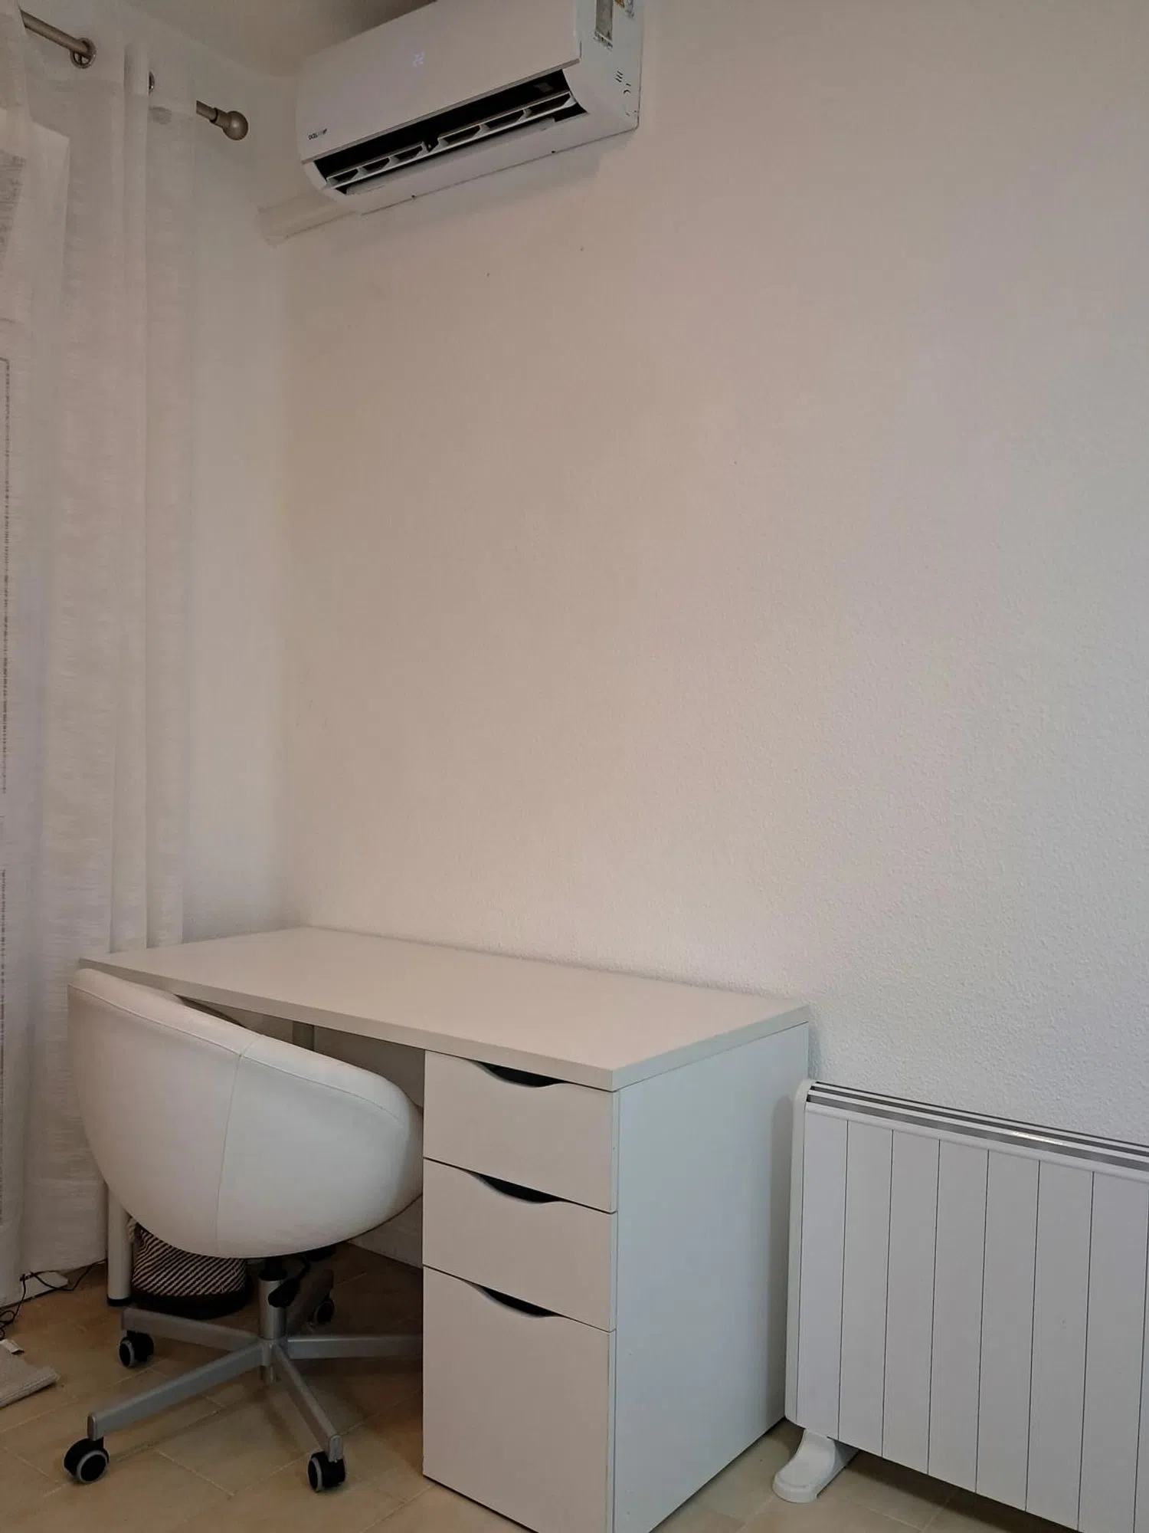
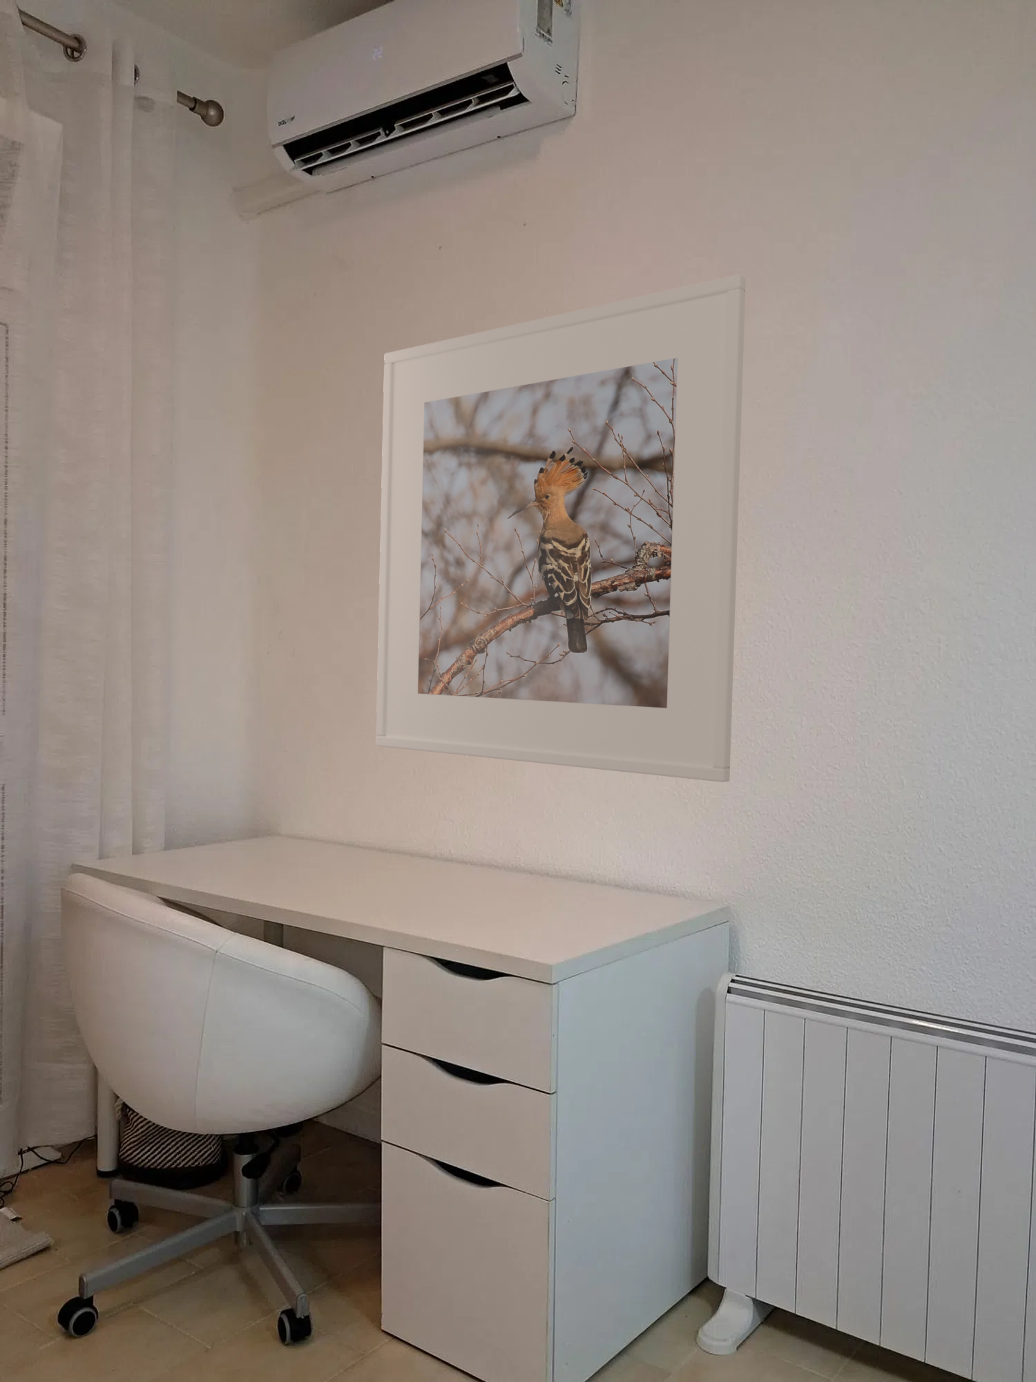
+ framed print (536, 542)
